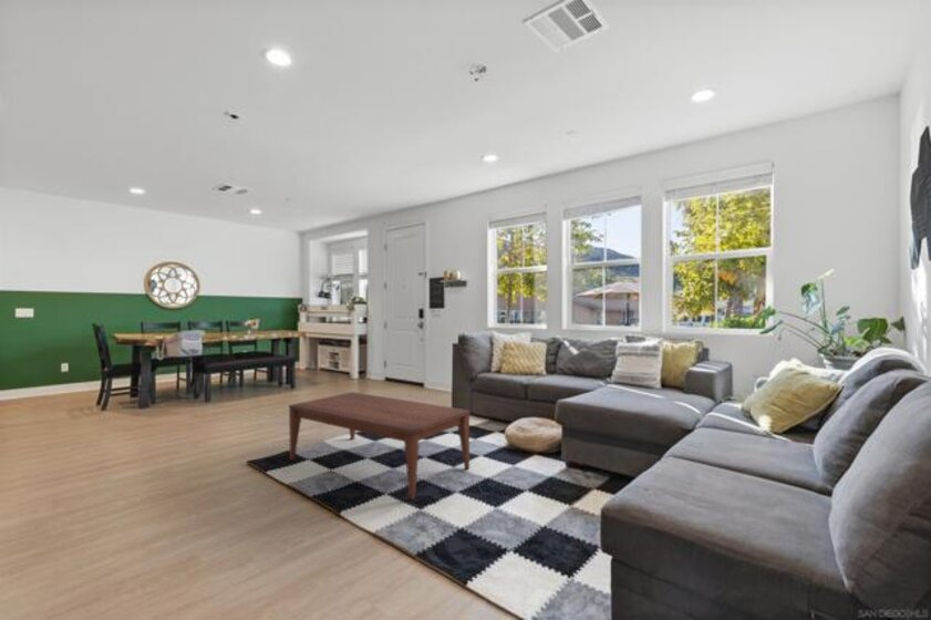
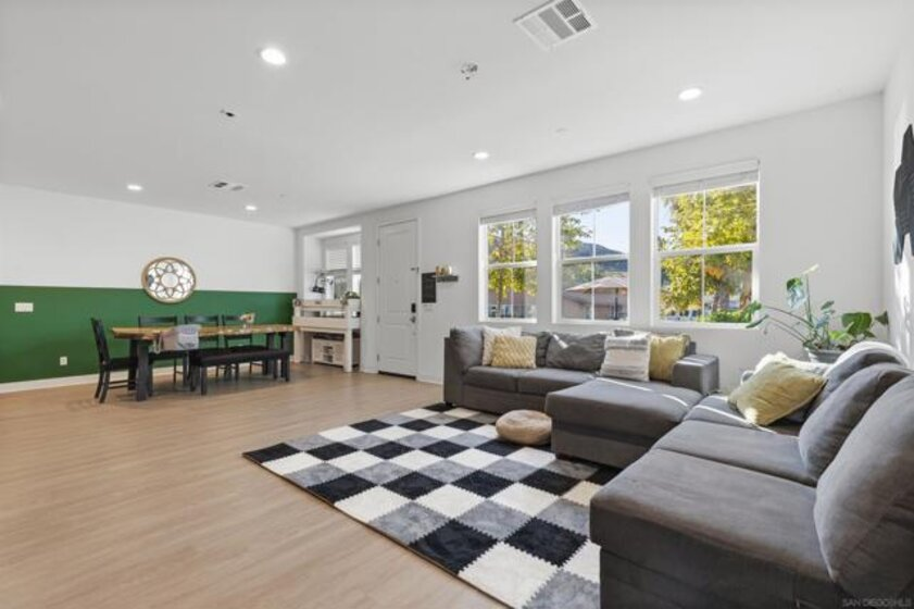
- coffee table (376, 434)
